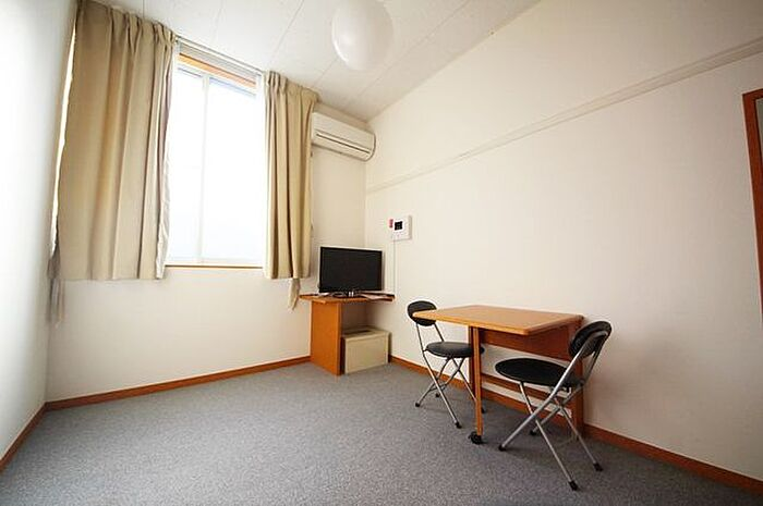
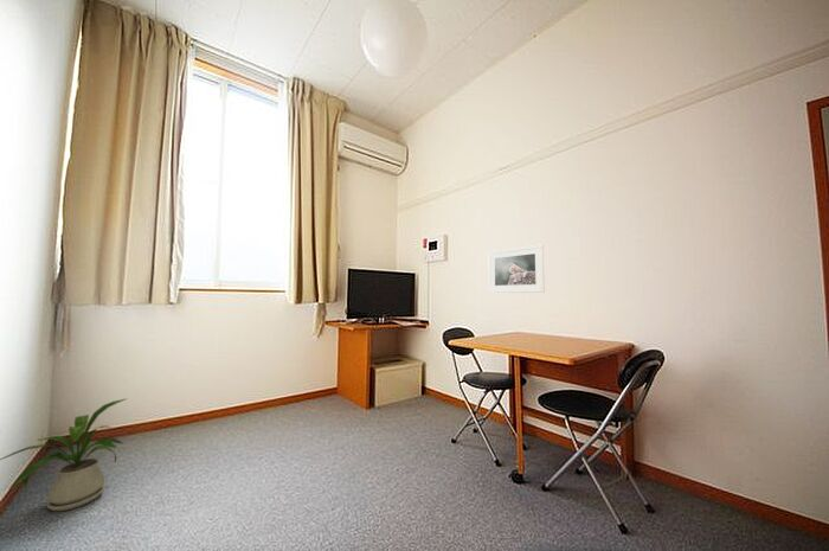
+ house plant (68, 455)
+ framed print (514, 270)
